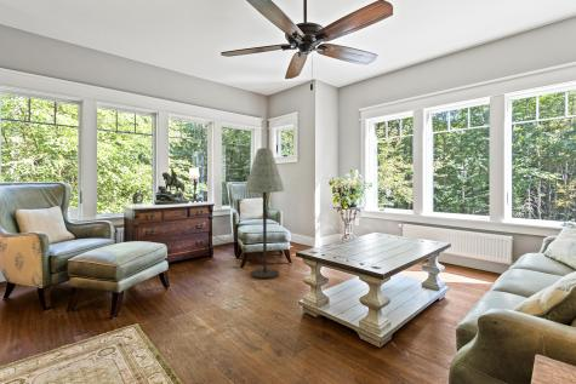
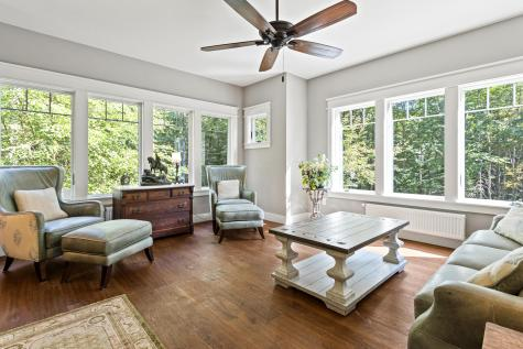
- floor lamp (264, 211)
